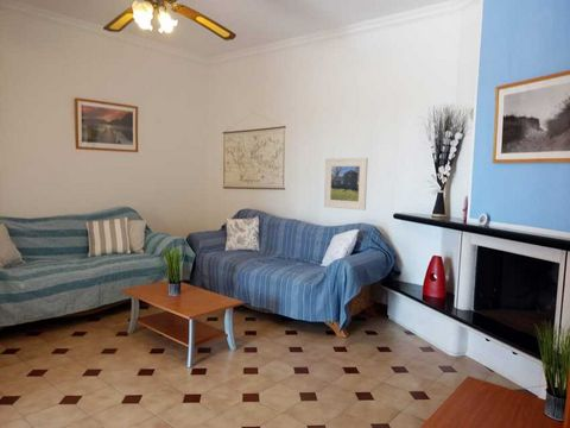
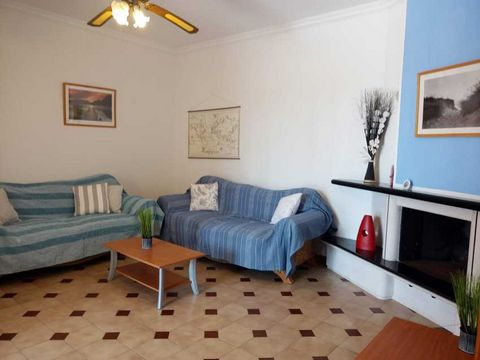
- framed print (344, 183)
